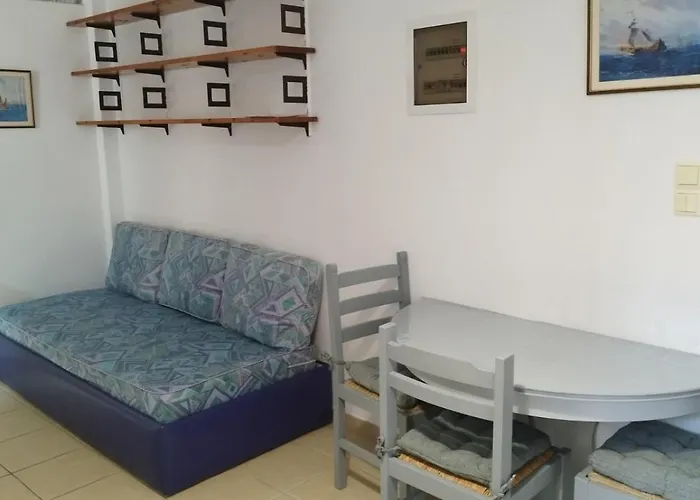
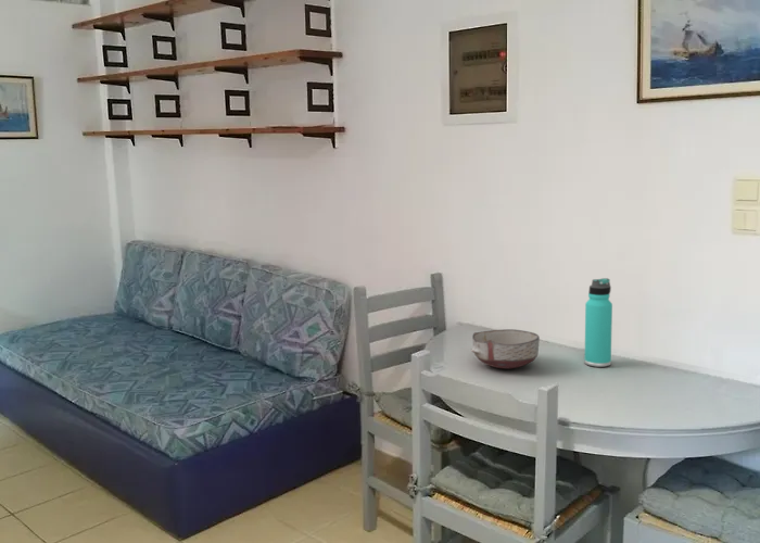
+ ceramic bowl (505, 349)
+ thermos bottle (598, 321)
